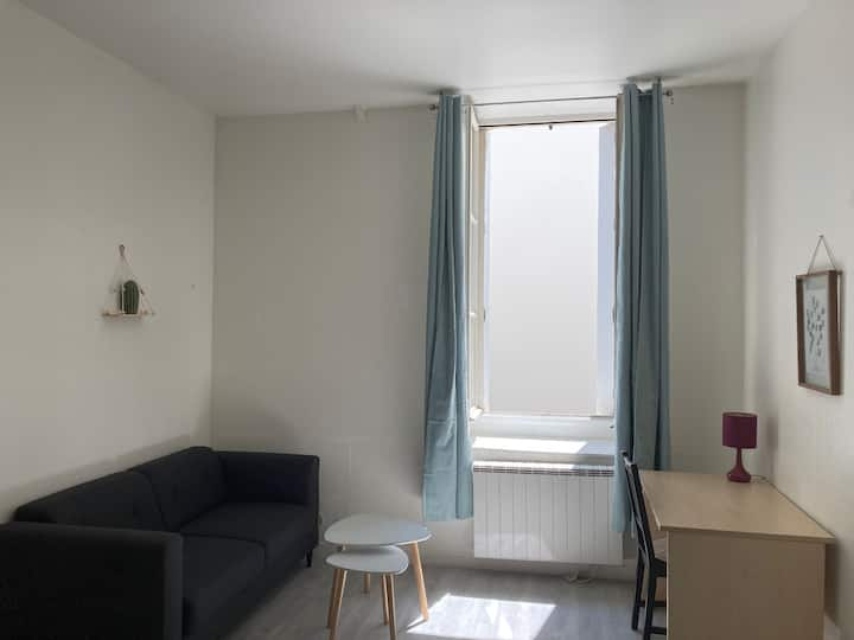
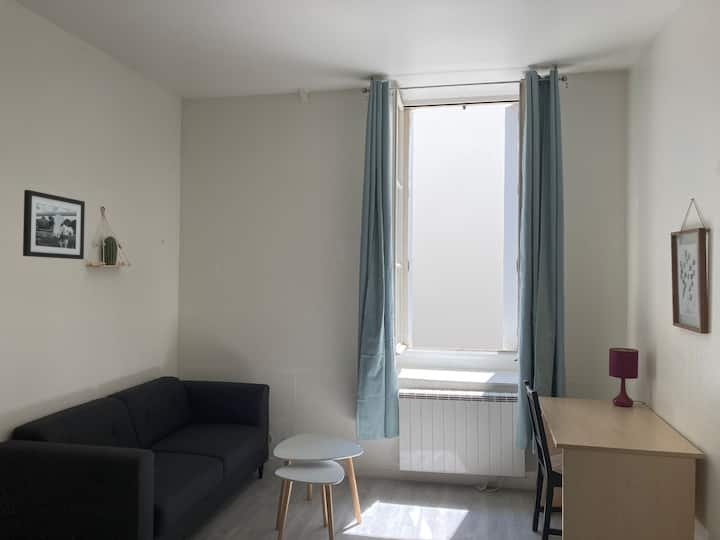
+ picture frame (55, 226)
